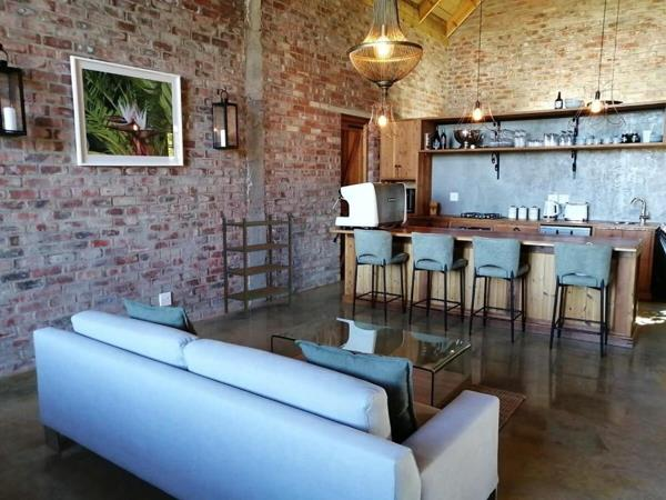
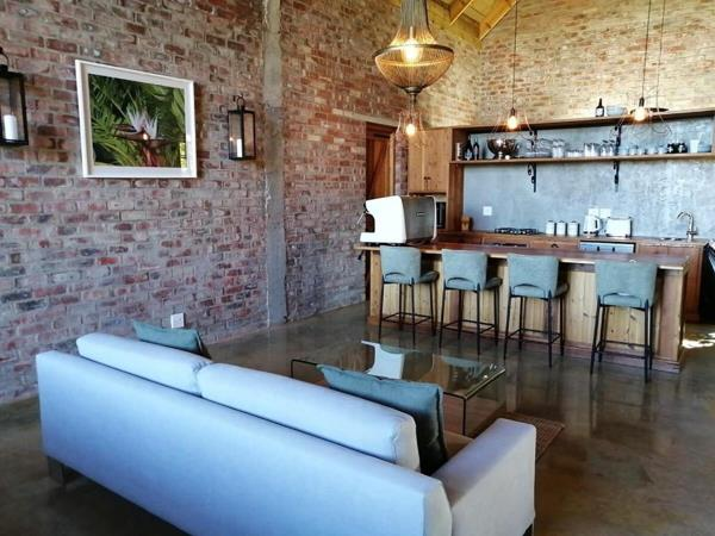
- bookshelf (259, 266)
